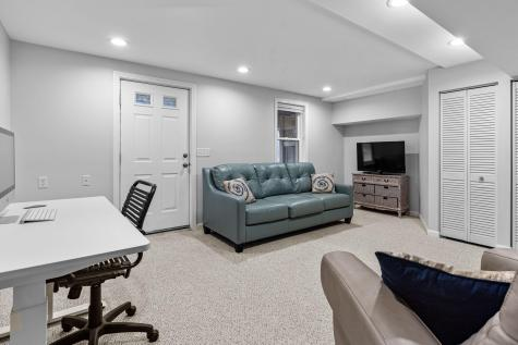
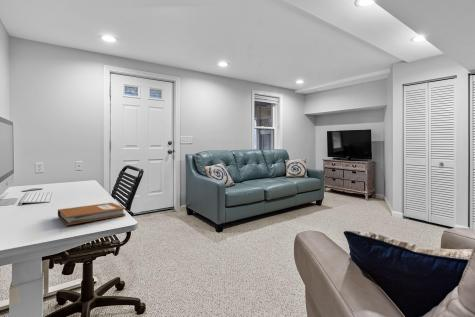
+ notebook (93, 211)
